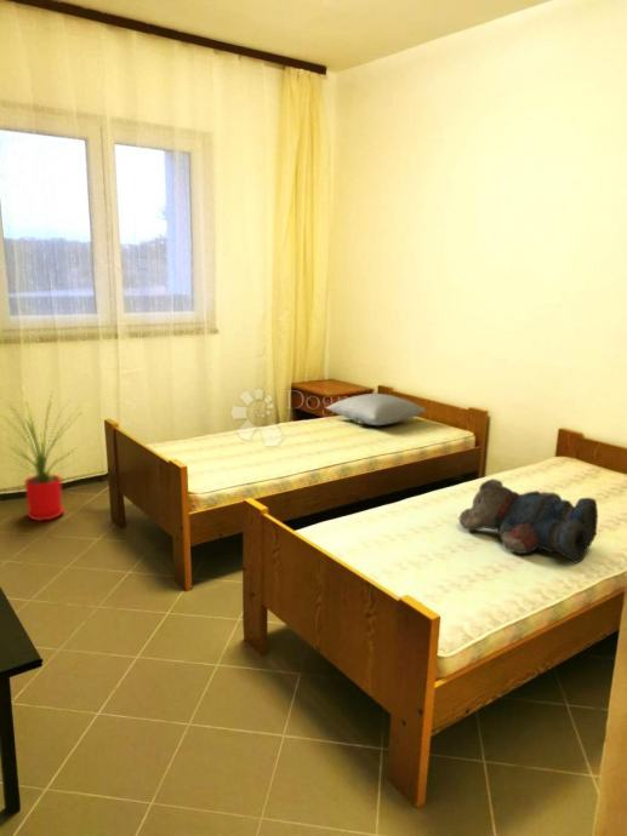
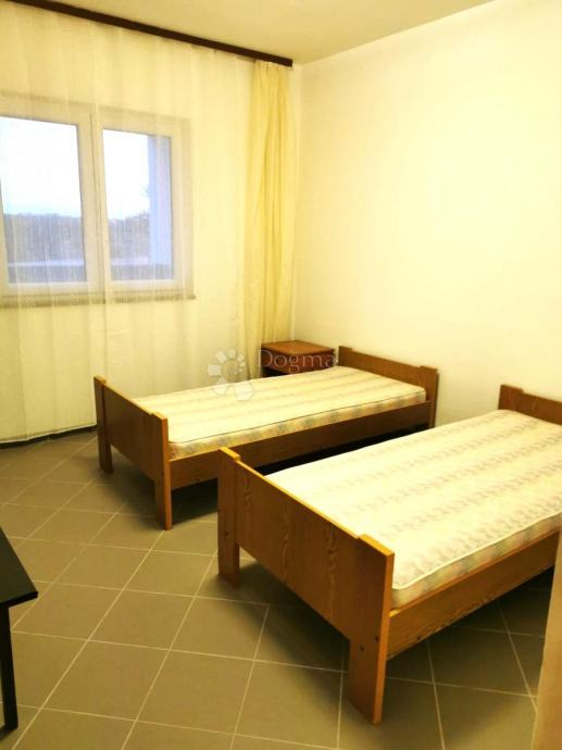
- teddy bear (523, 513)
- house plant (40, 456)
- pillow (375, 408)
